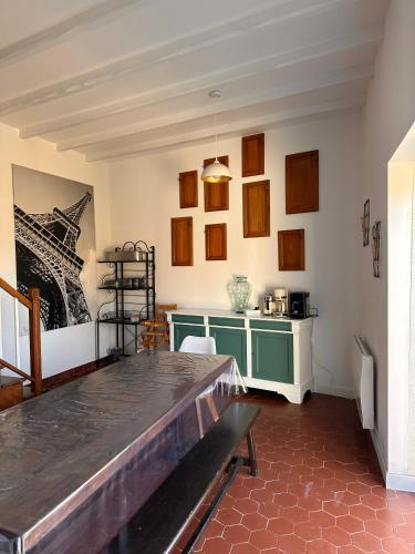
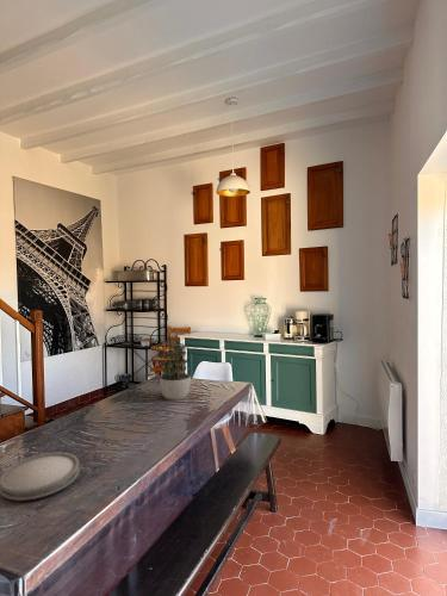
+ potted plant (172, 366)
+ plate (41, 474)
